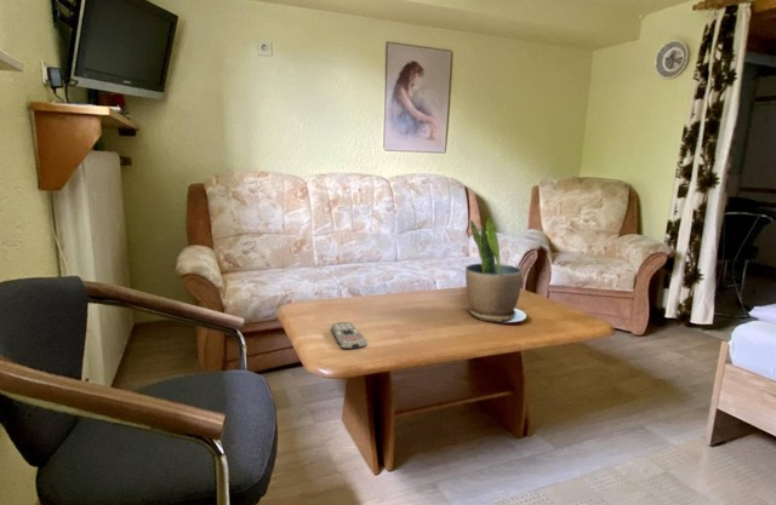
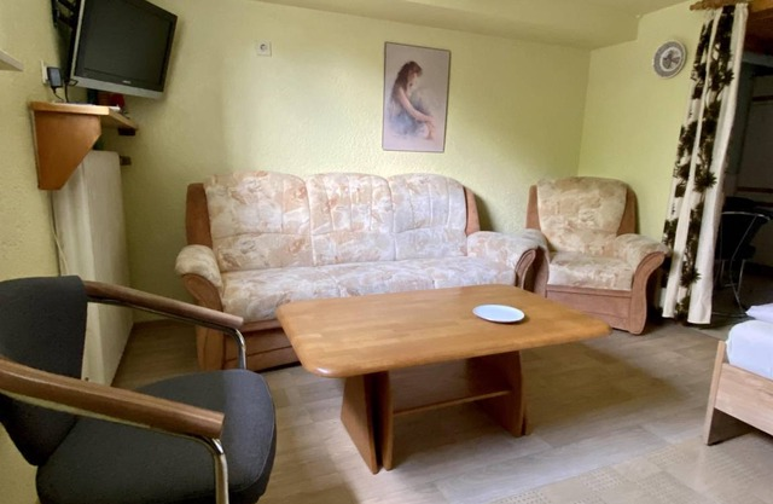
- potted plant (493, 266)
- remote control (347, 334)
